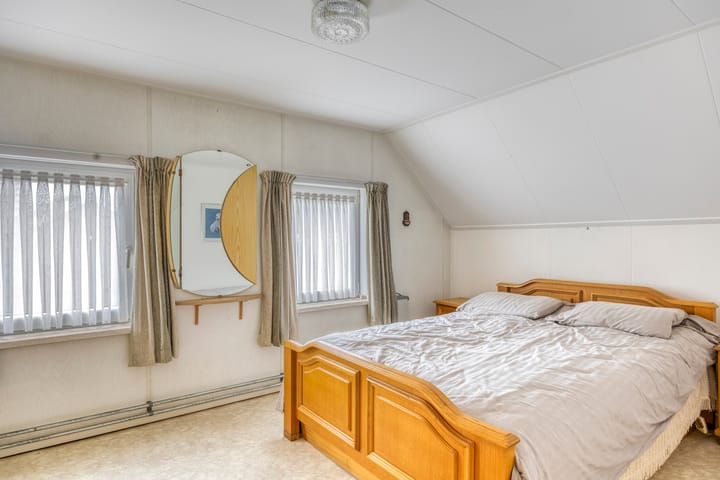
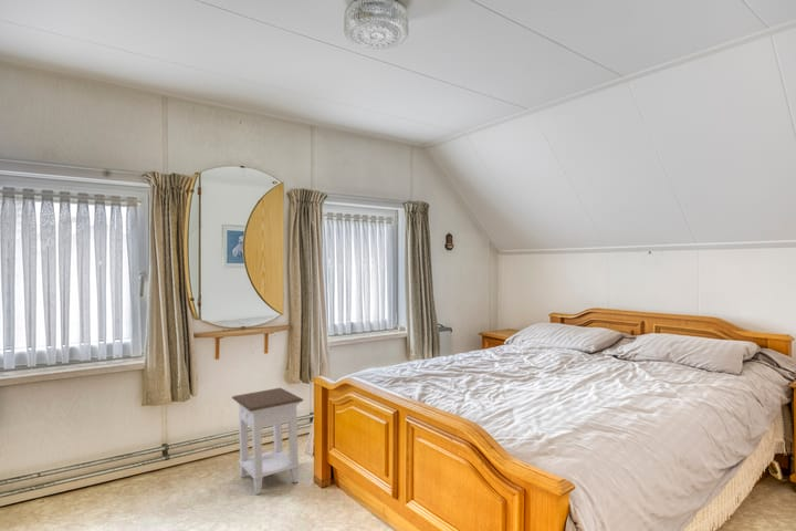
+ nightstand (261, 437)
